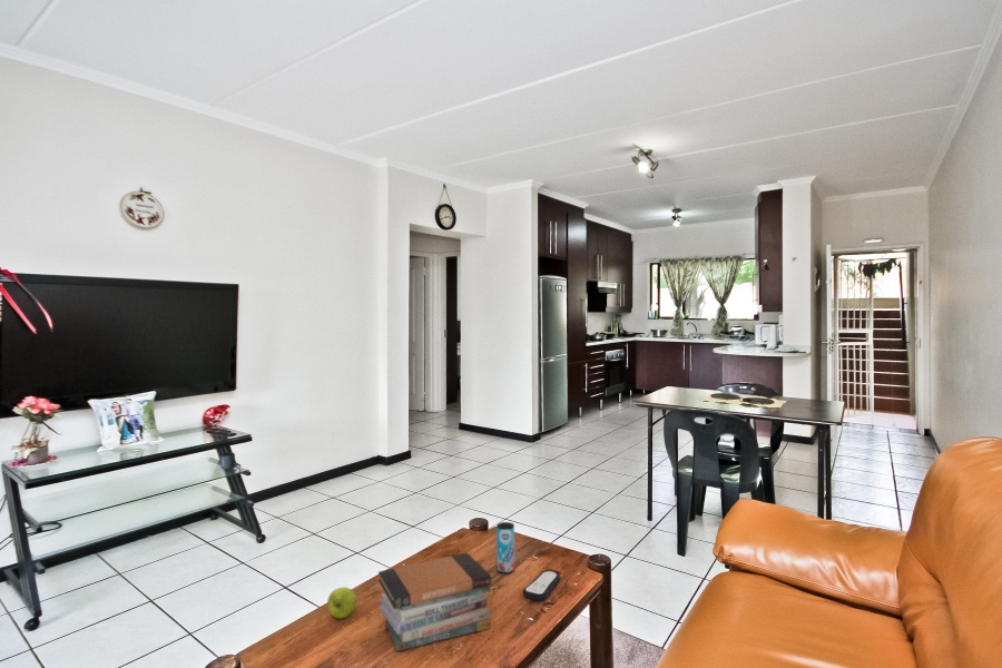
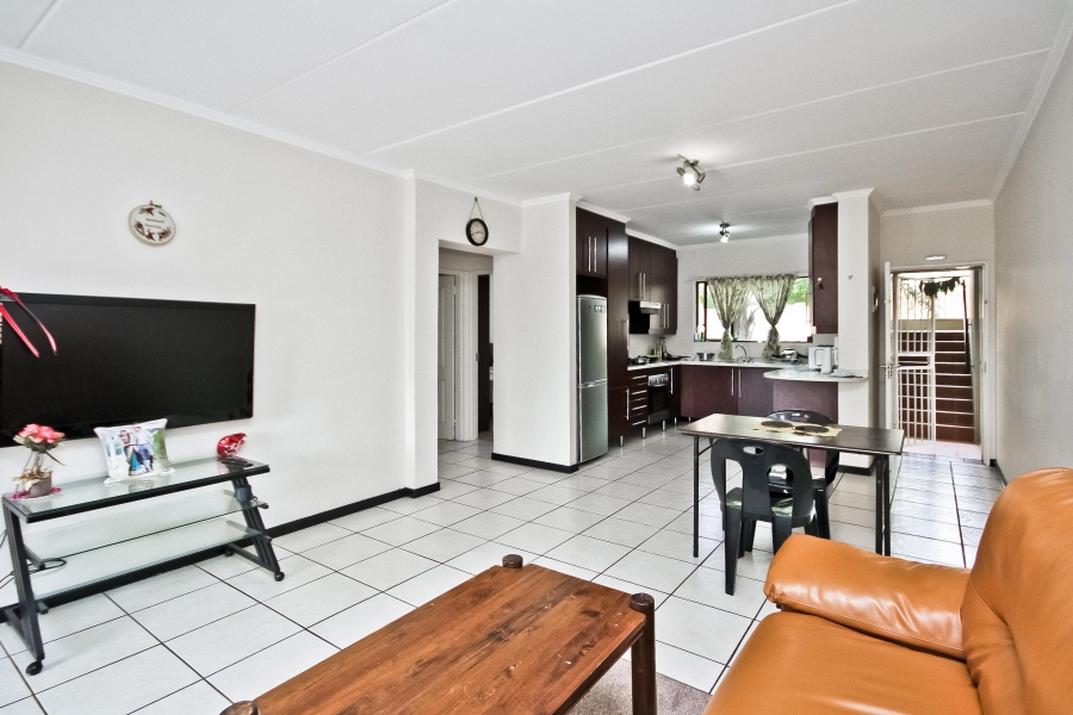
- book stack (434, 599)
- remote control (542, 584)
- beverage can (505, 547)
- apple (342, 601)
